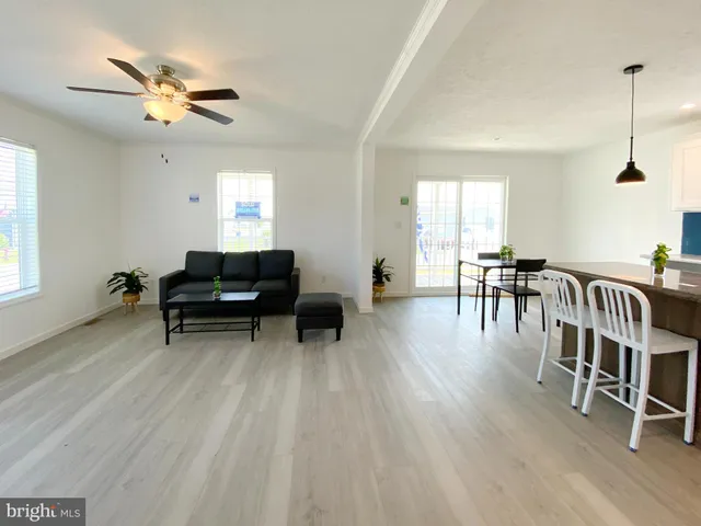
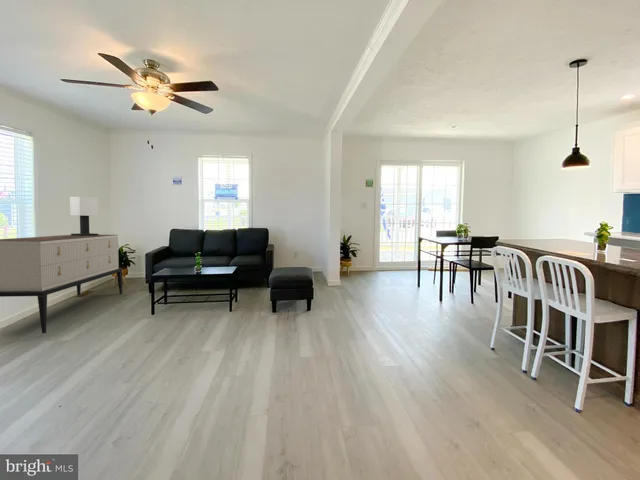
+ table lamp (84, 216)
+ sideboard (63, 274)
